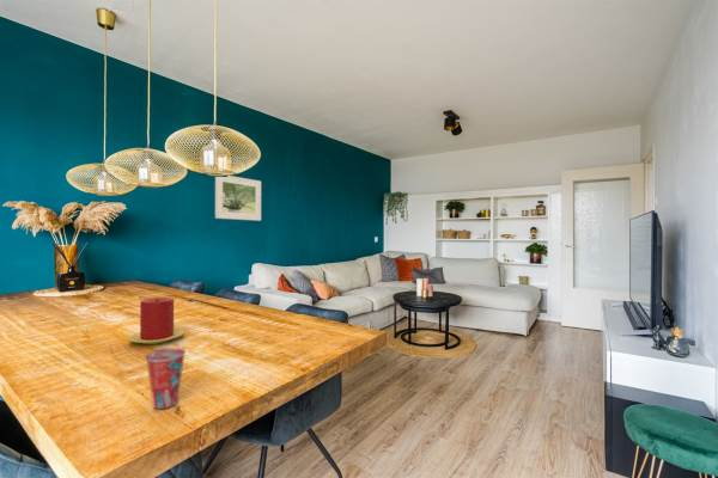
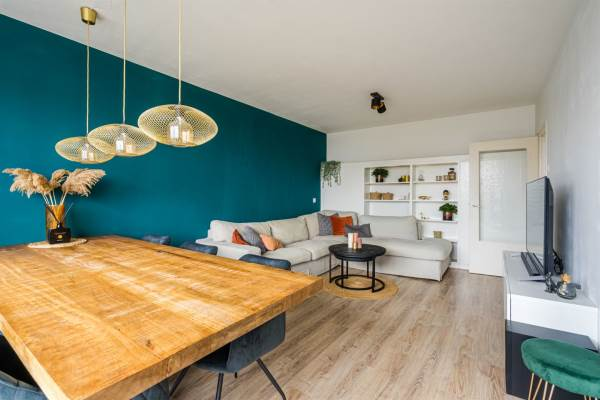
- candle (157, 319)
- cup (164, 378)
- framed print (239, 198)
